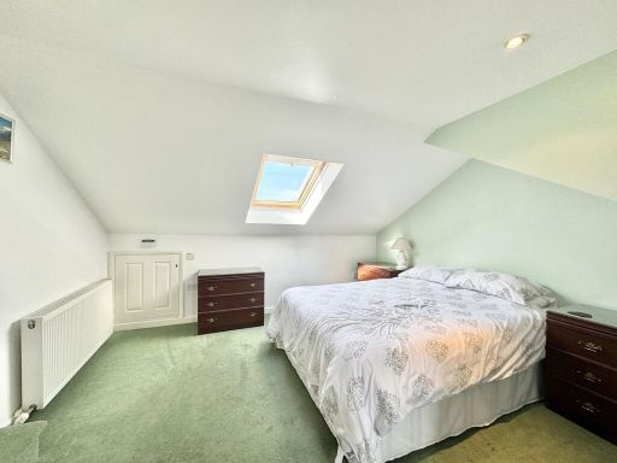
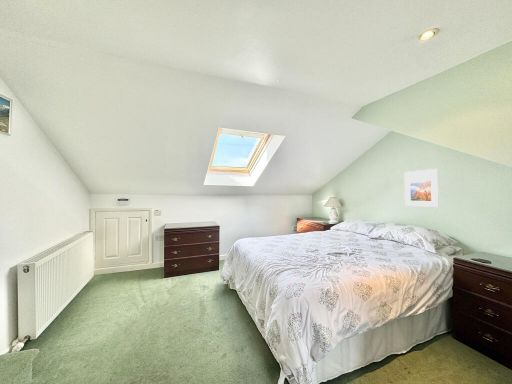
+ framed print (420, 188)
